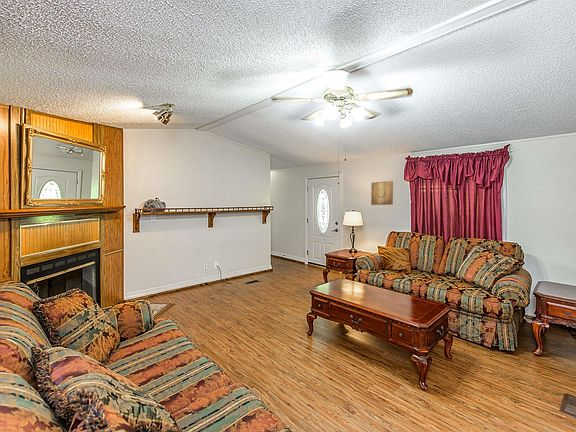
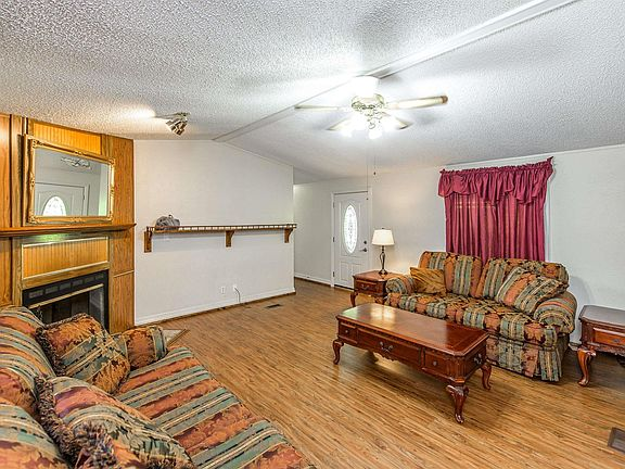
- wall art (381, 193)
